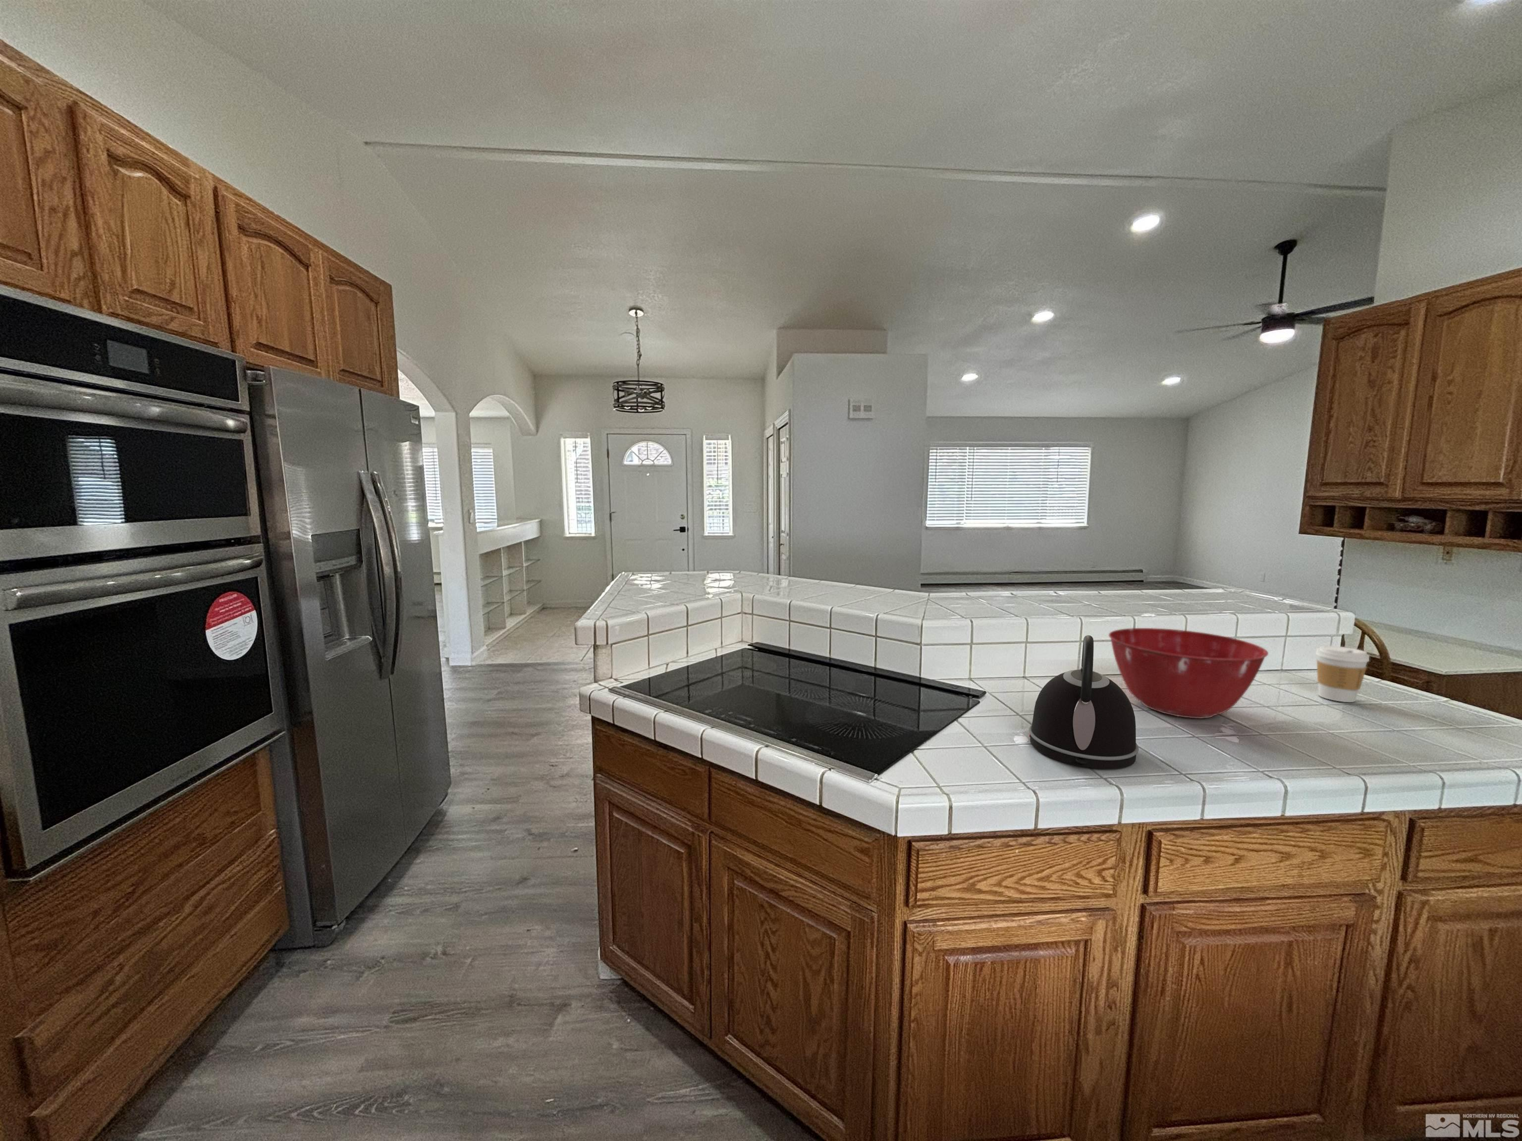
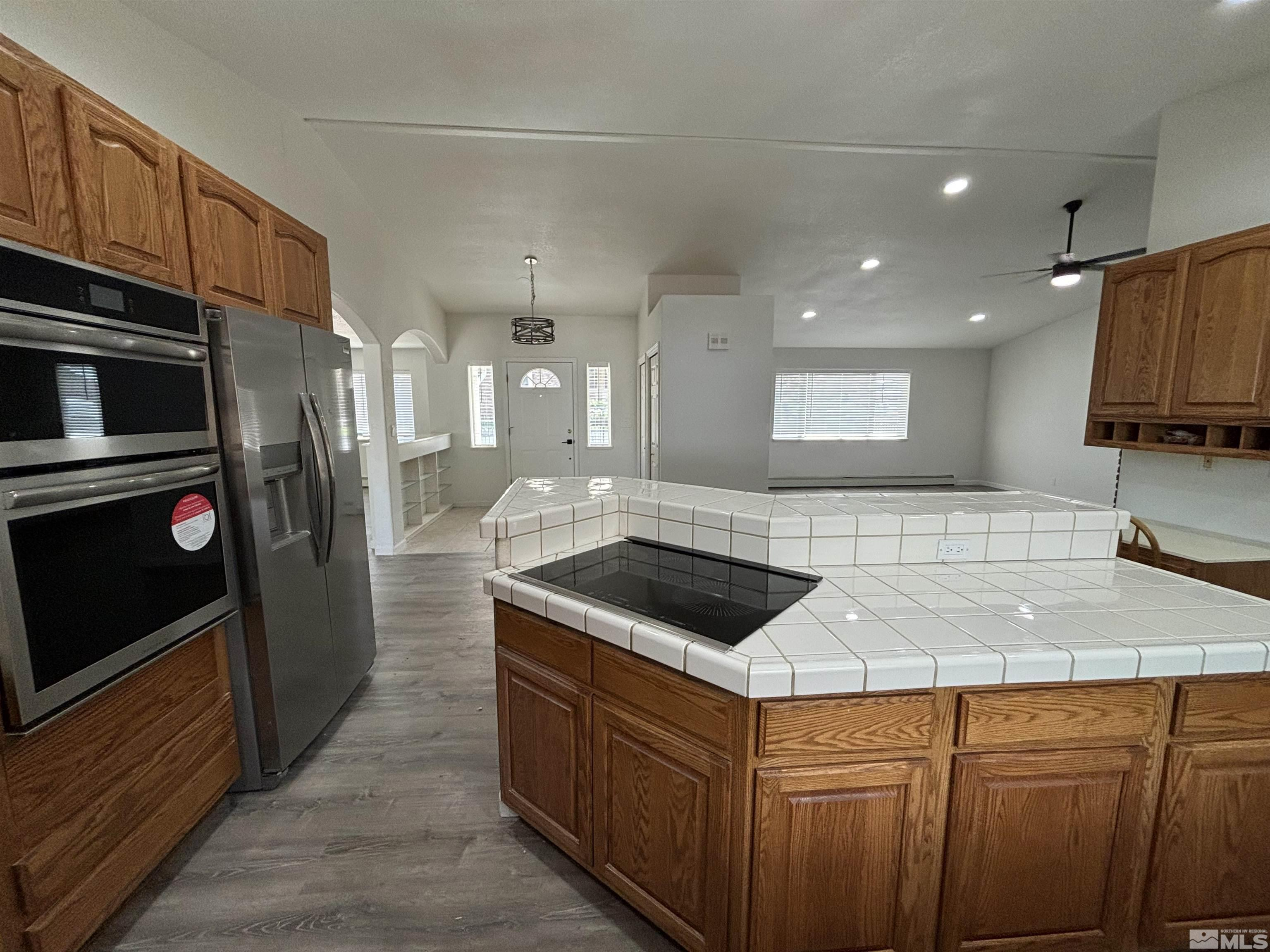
- coffee cup (1340, 672)
- mixing bowl (1179, 675)
- kettle (1085, 693)
